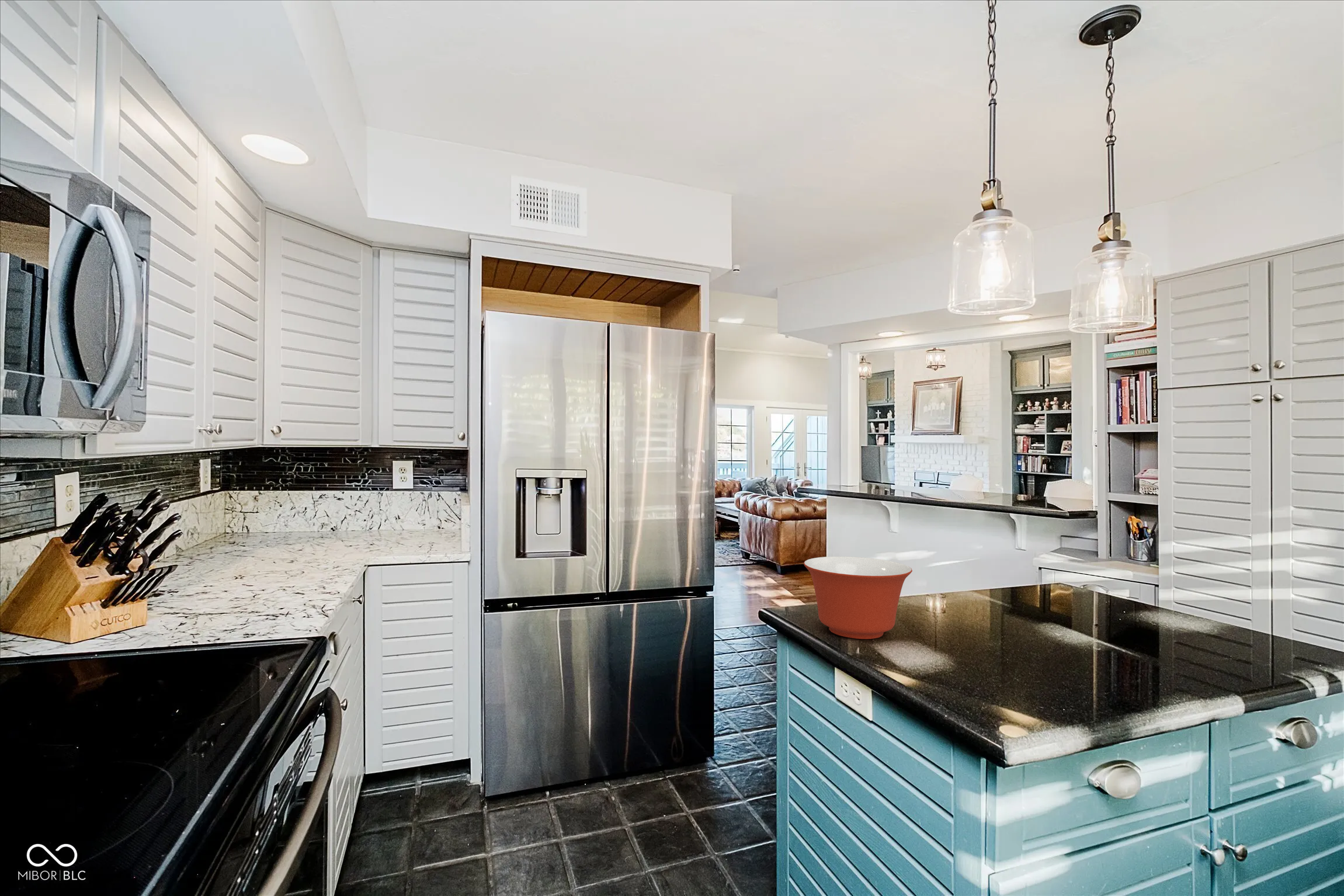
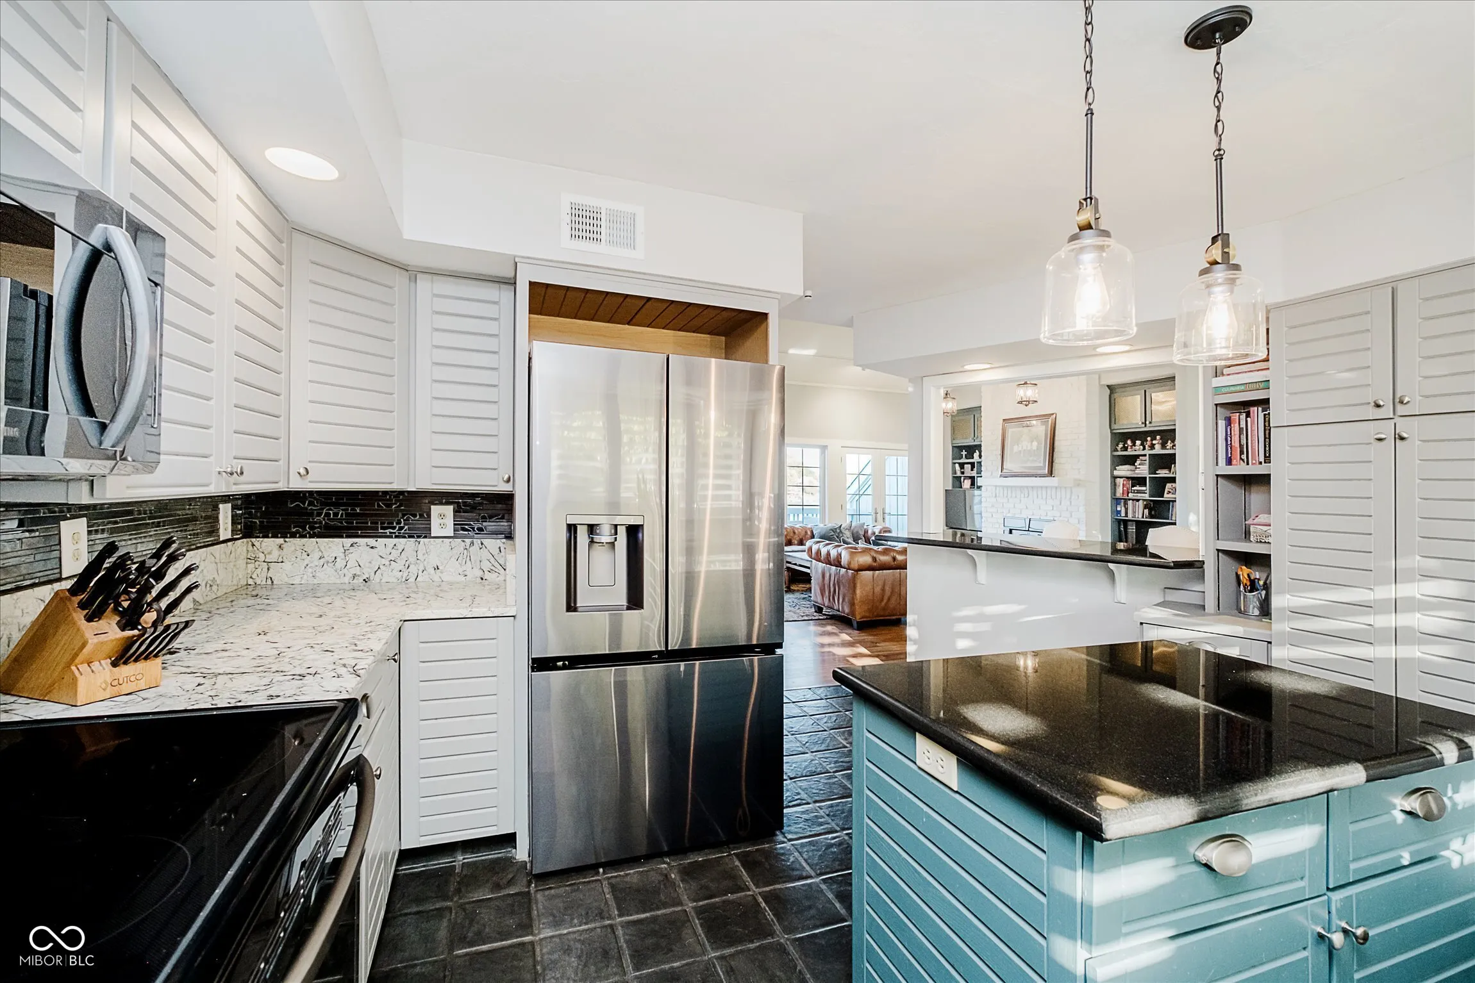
- mixing bowl (856, 598)
